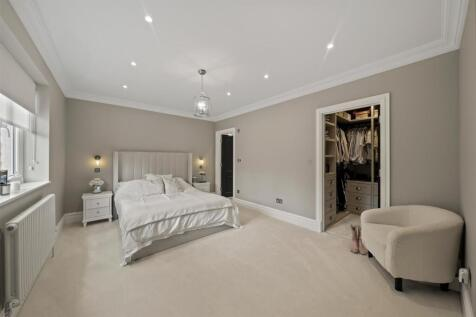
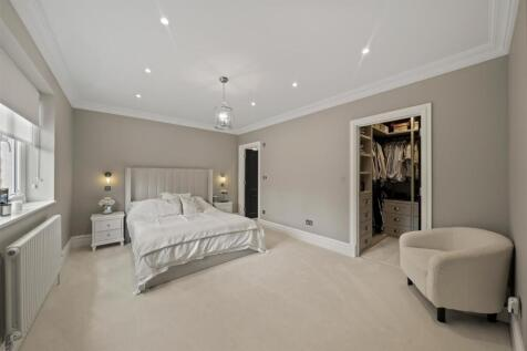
- boots (358, 237)
